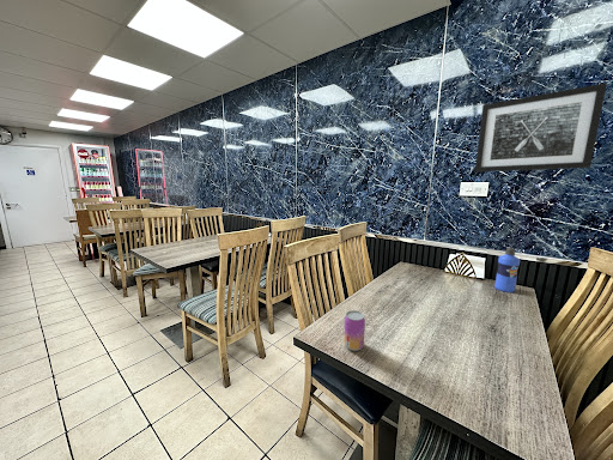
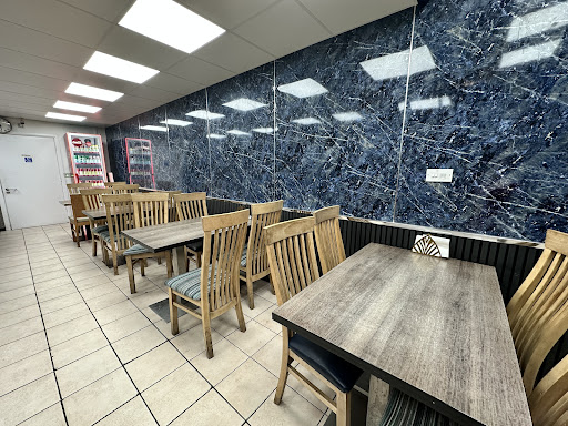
- water bottle (508, 268)
- beer can (353, 329)
- wall art (532, 133)
